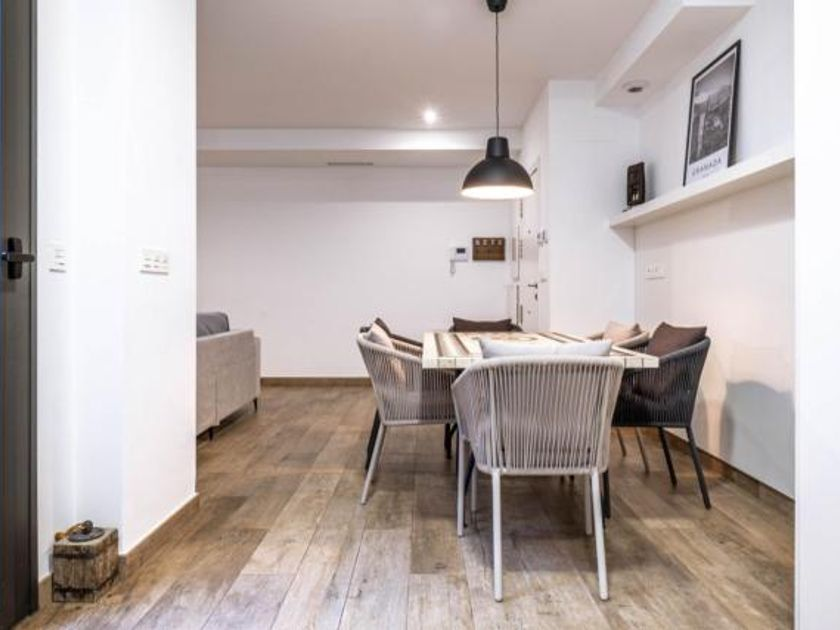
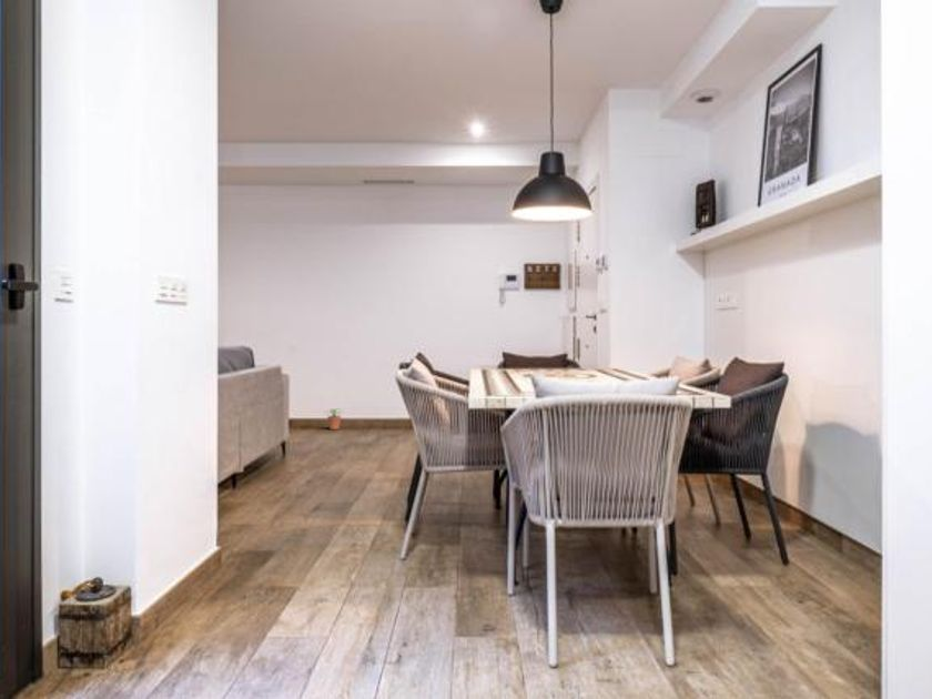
+ potted plant (334, 418)
